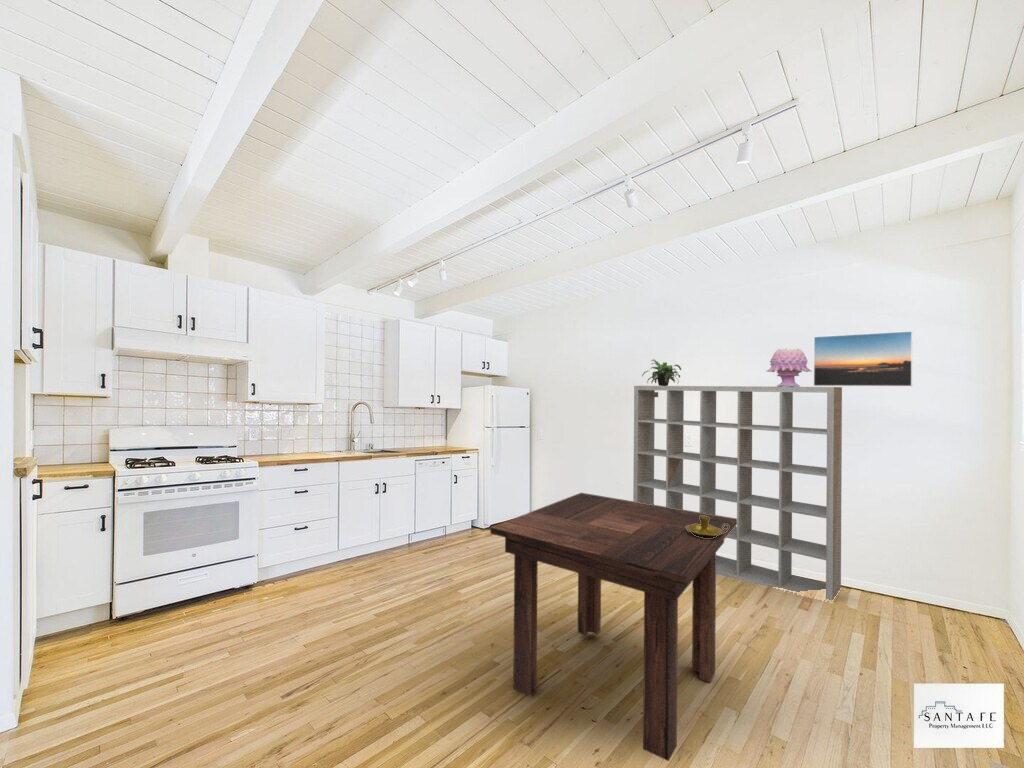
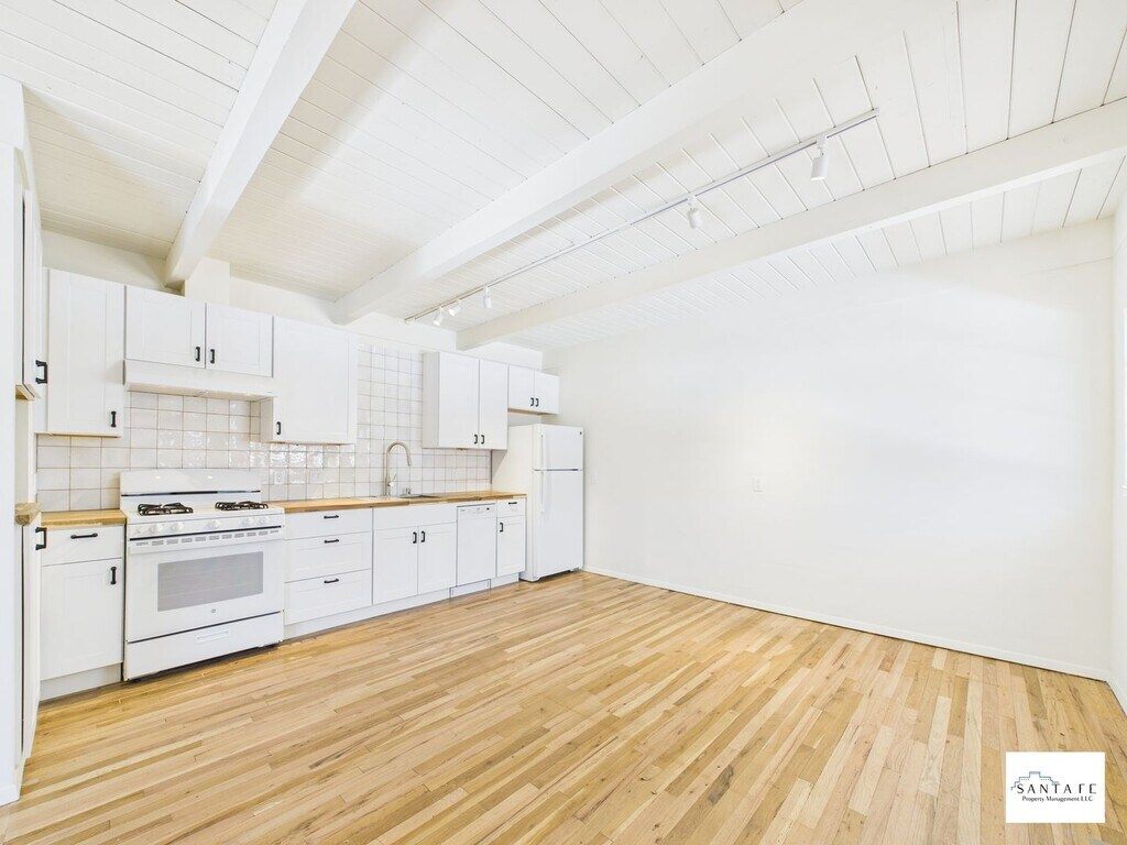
- shelving unit (715, 477)
- dining table (621, 585)
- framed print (860, 360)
- potted plant (662, 372)
- decorative vase (788, 367)
- candlestick (706, 525)
